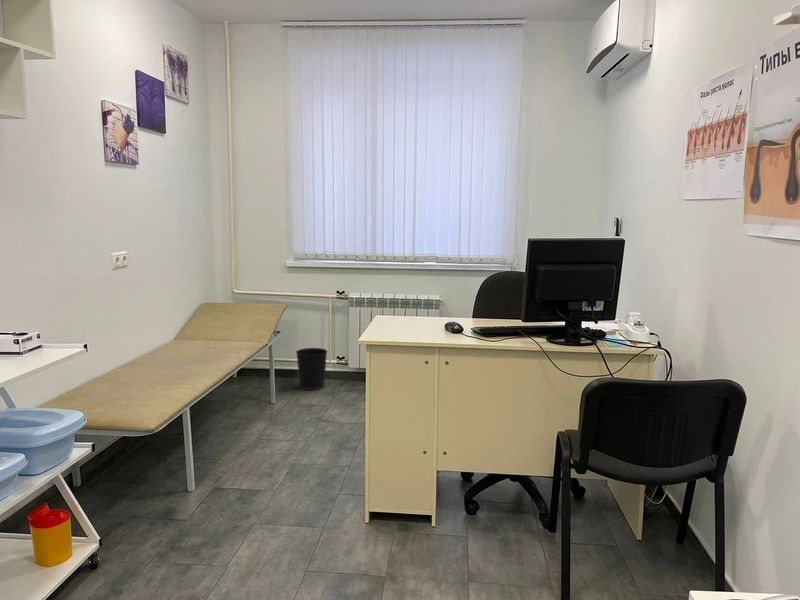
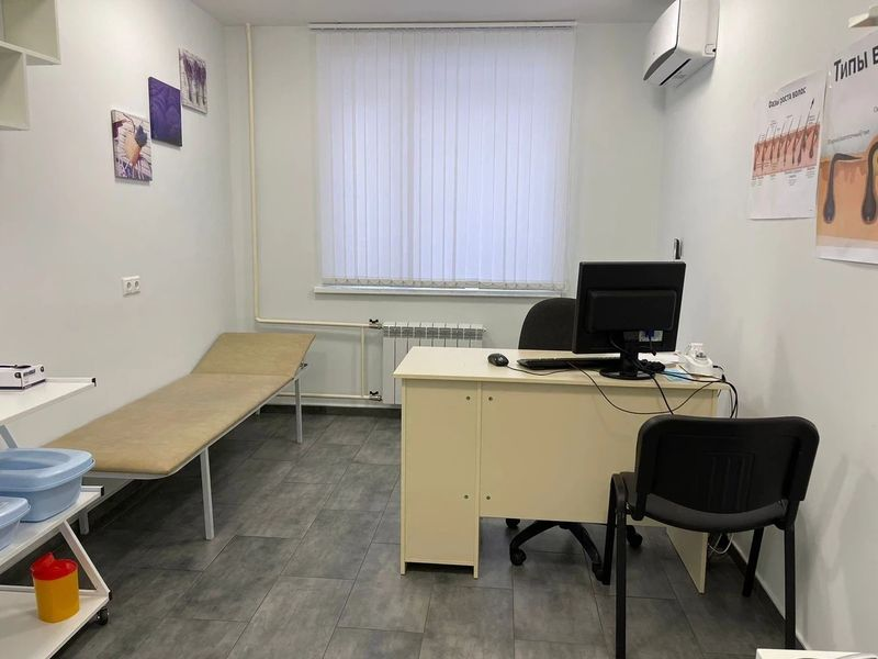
- wastebasket (311, 369)
